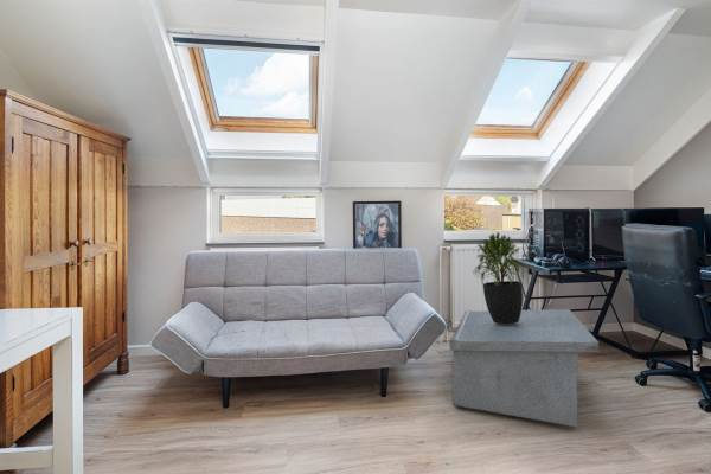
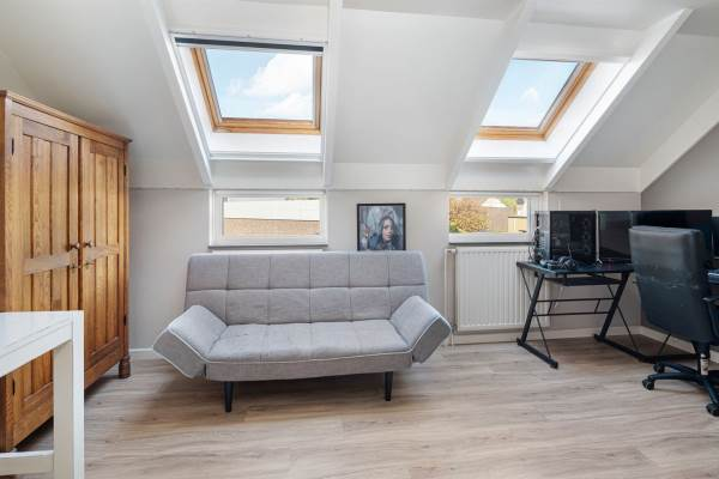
- potted plant (502, 275)
- coffee table (515, 352)
